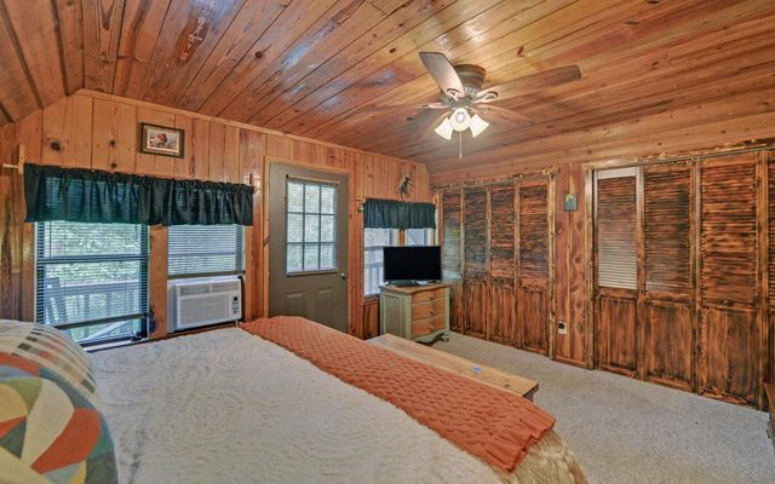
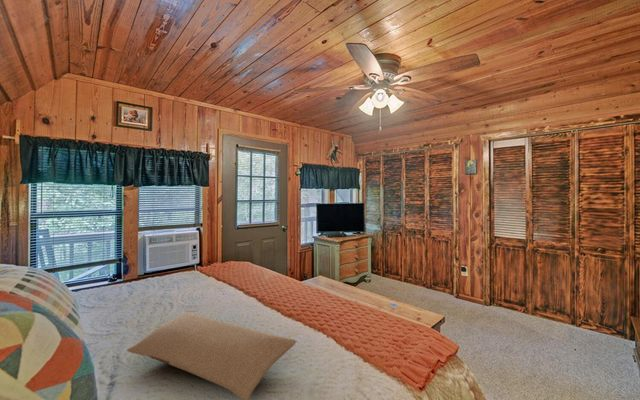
+ pillow (210, 346)
